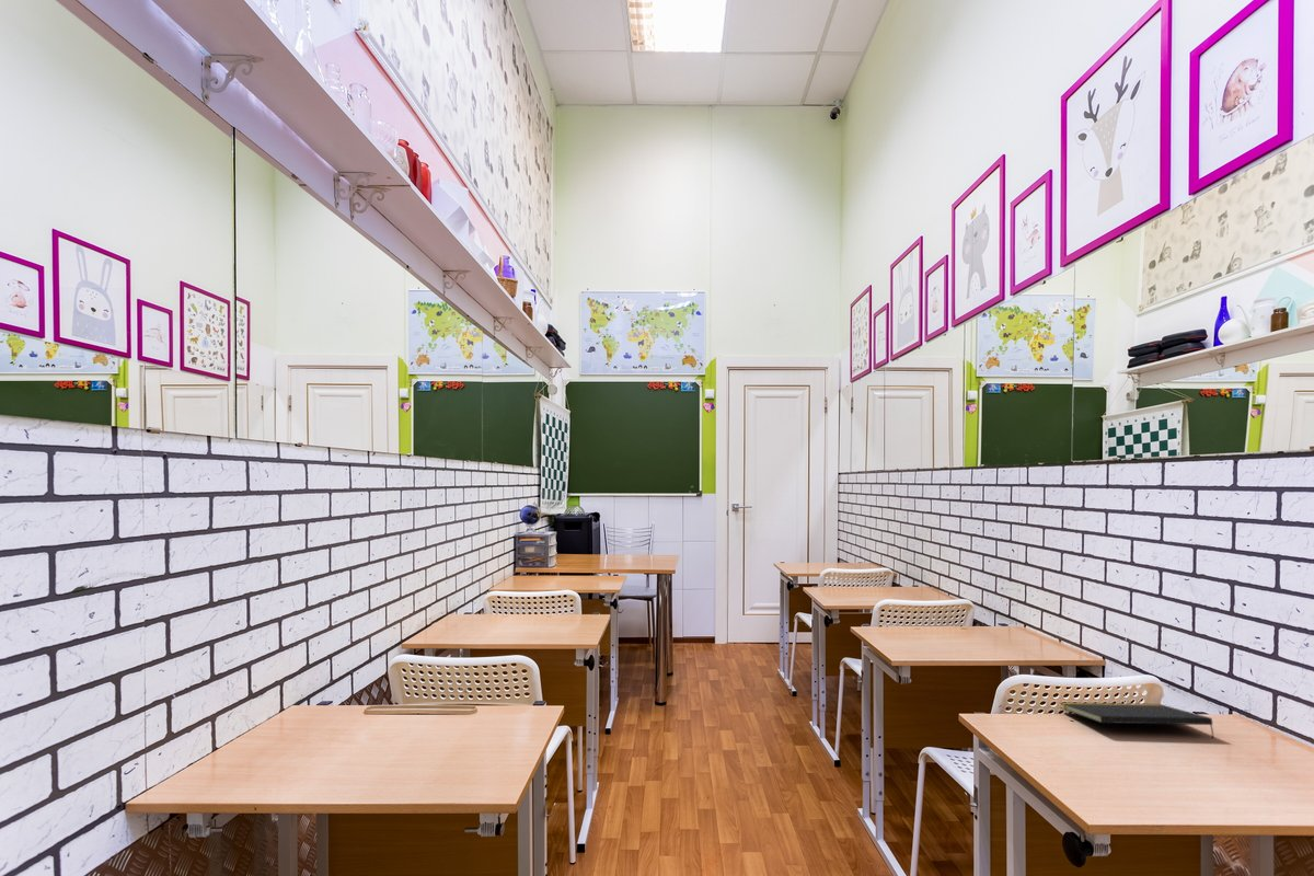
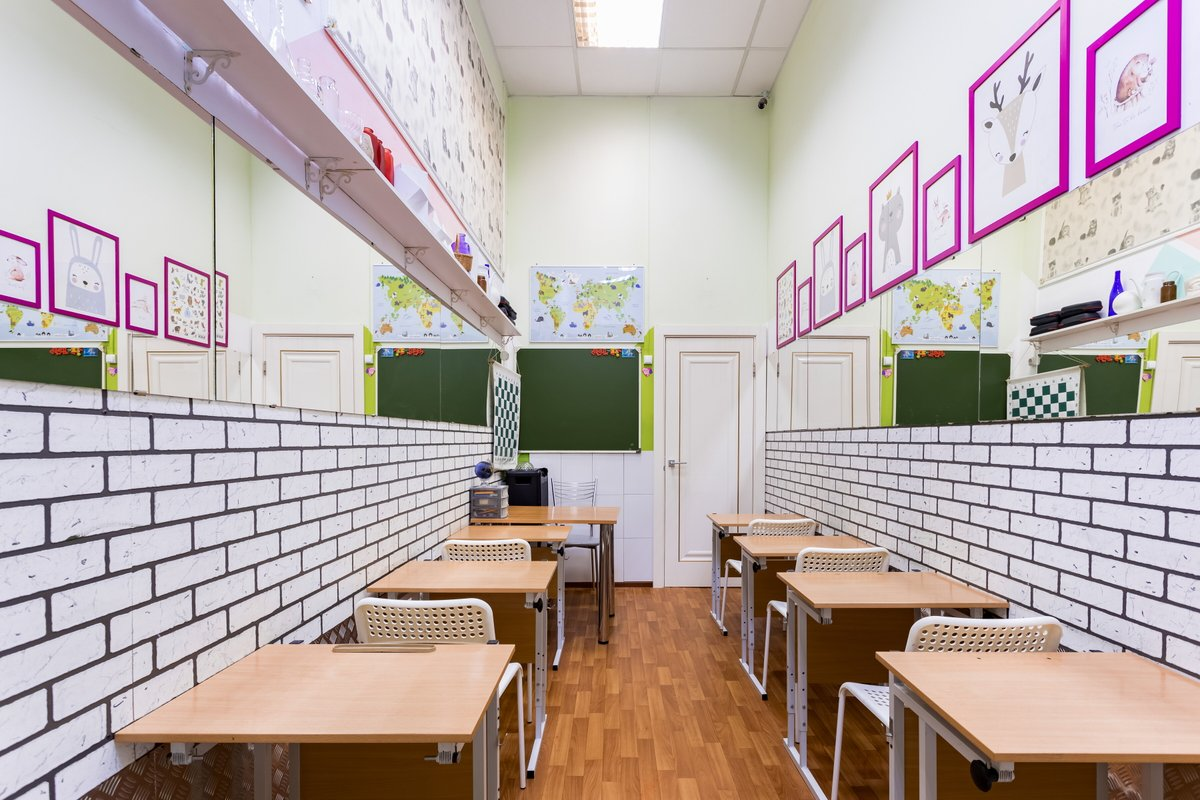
- notepad (1131, 713)
